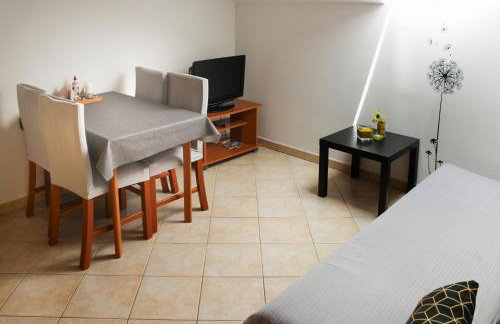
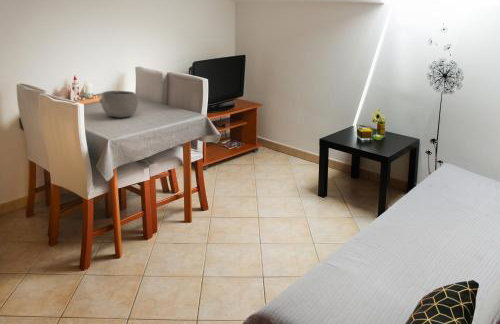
+ bowl (119, 104)
